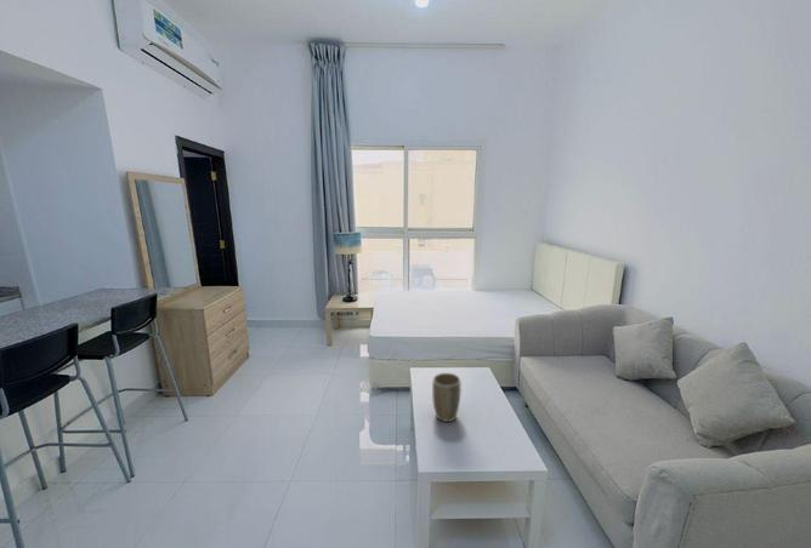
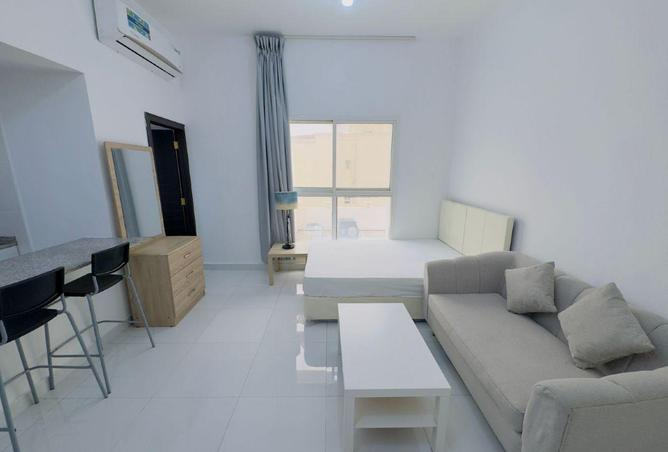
- plant pot (446, 398)
